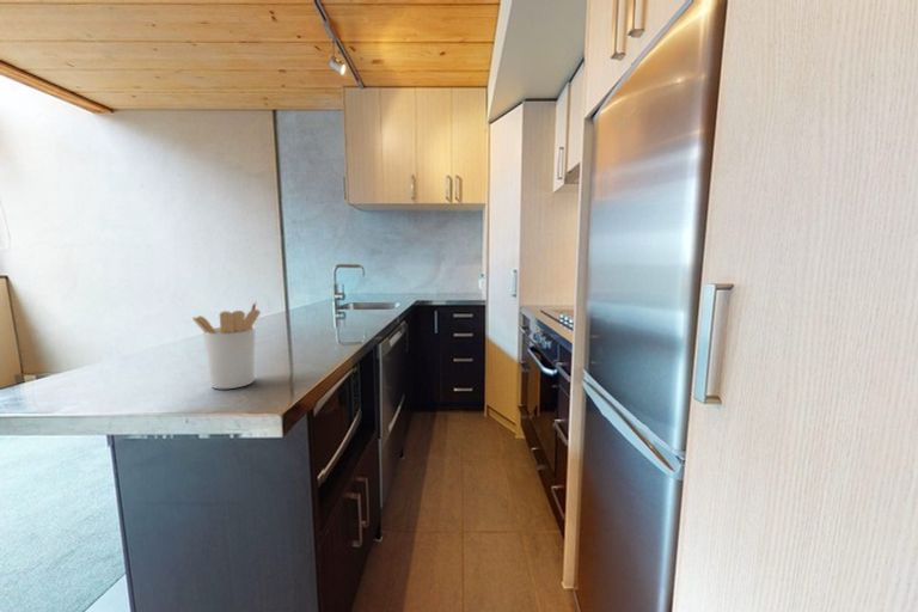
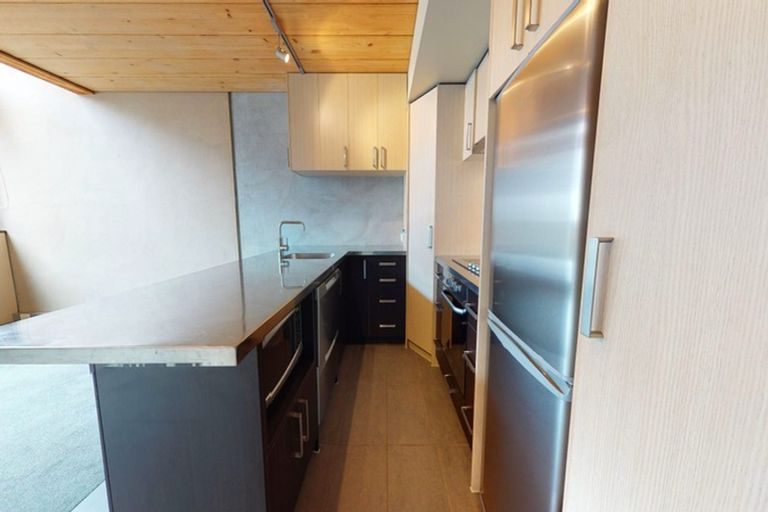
- utensil holder (234, 344)
